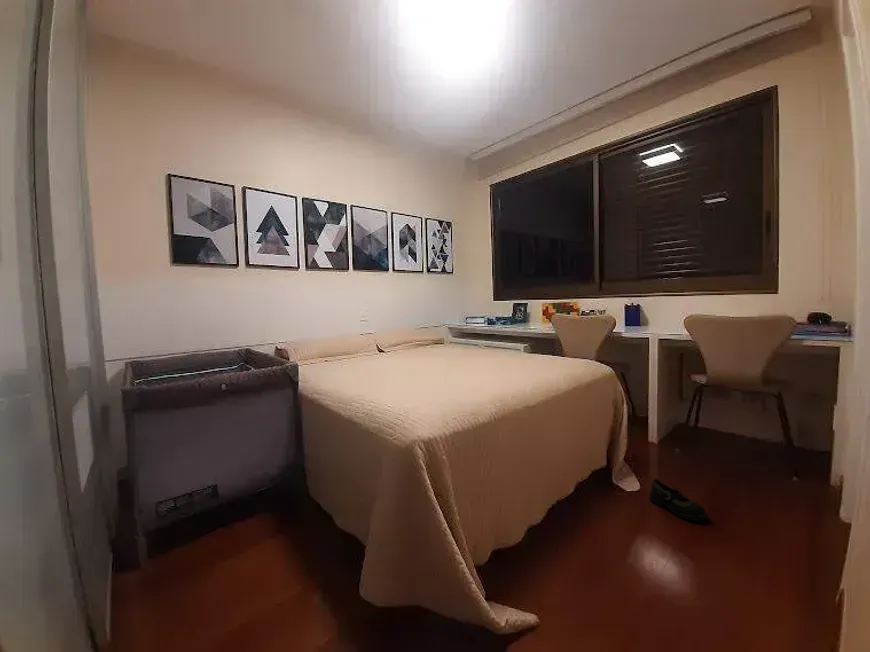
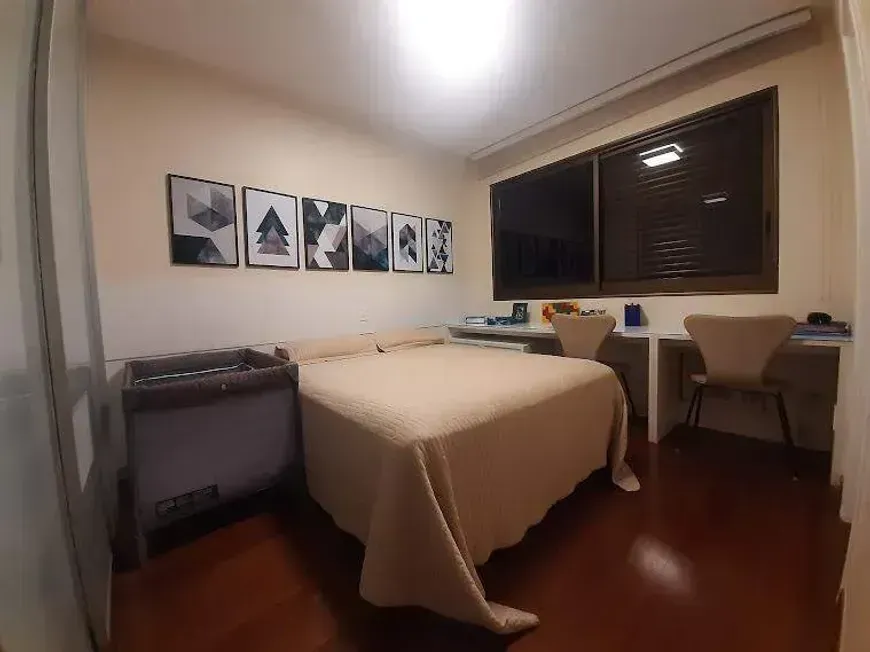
- shoe (676, 499)
